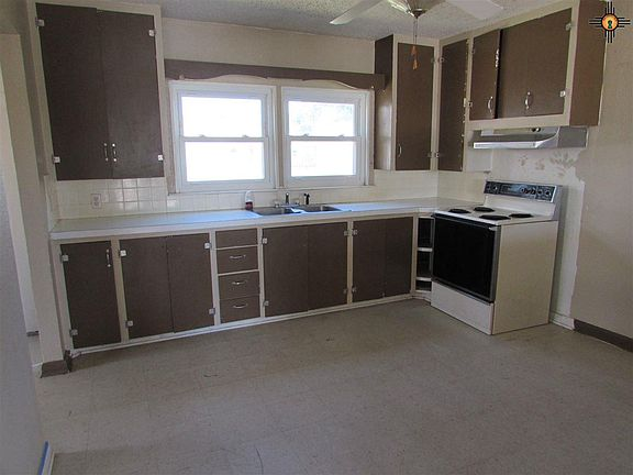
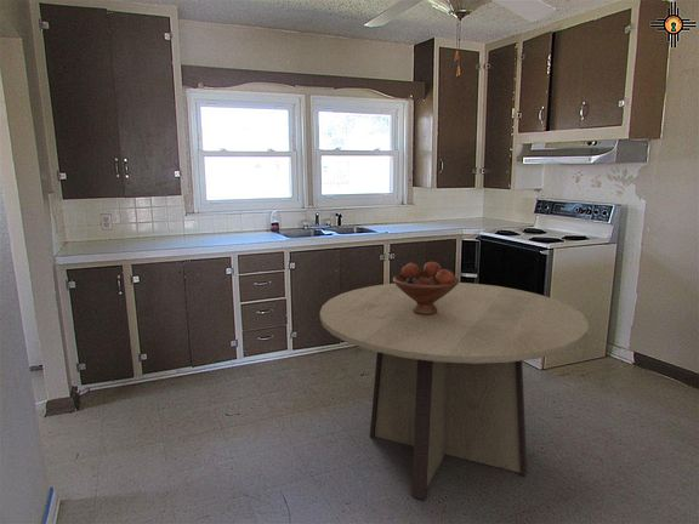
+ fruit bowl (425, 287)
+ dining table (445, 382)
